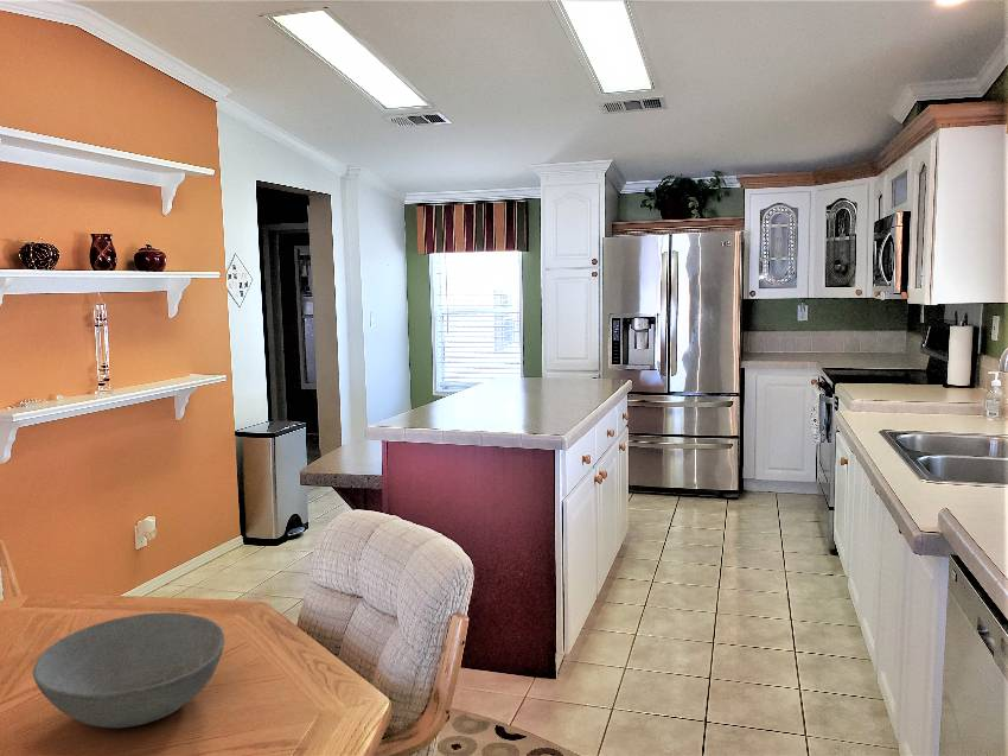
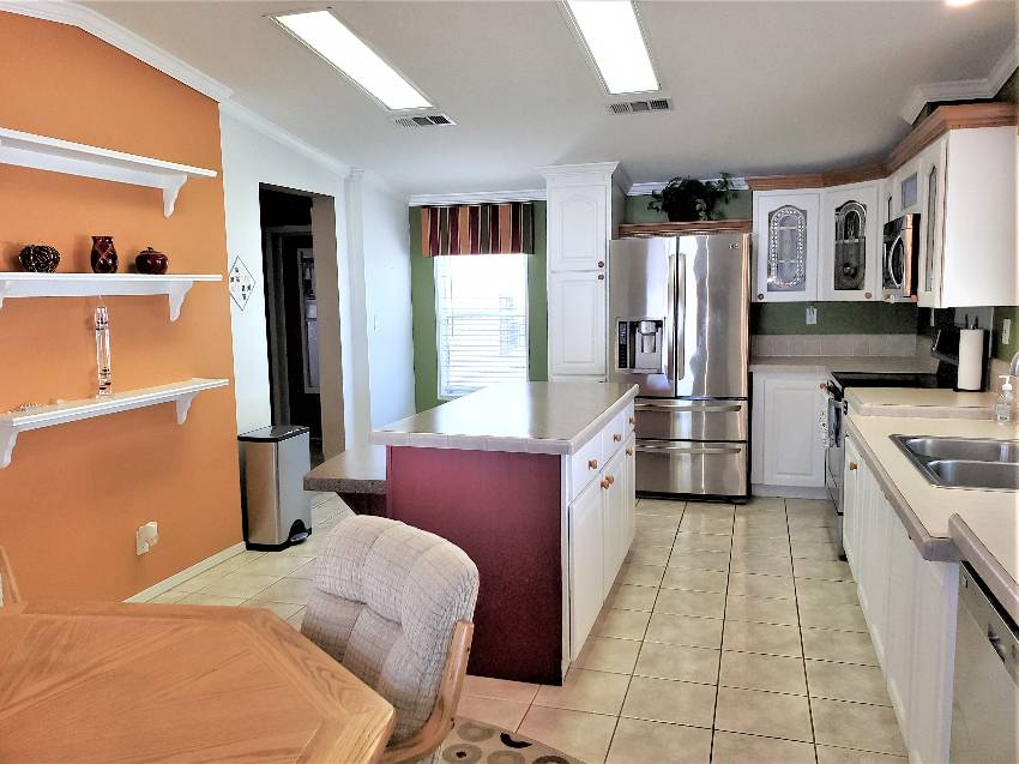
- bowl (135, 678)
